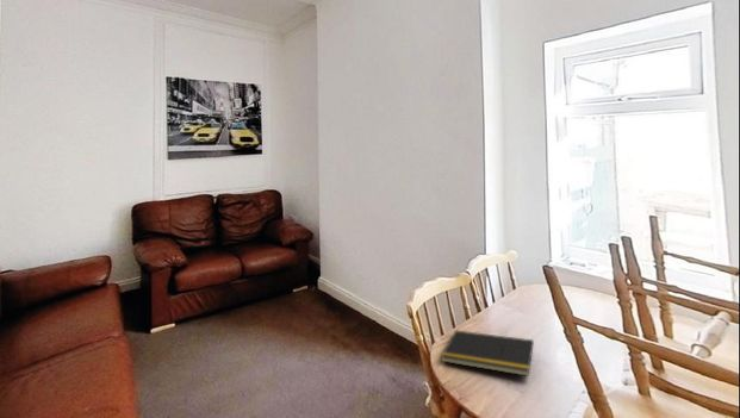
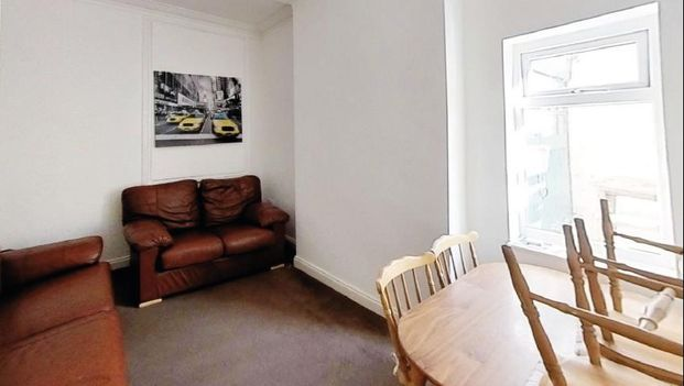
- notepad (487, 350)
